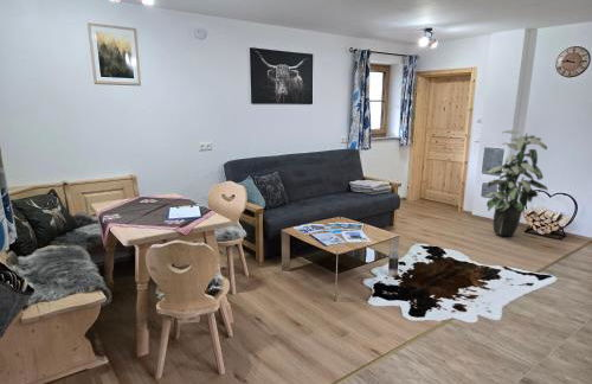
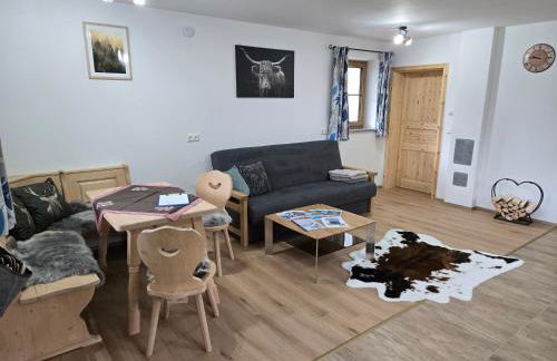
- indoor plant (511, 184)
